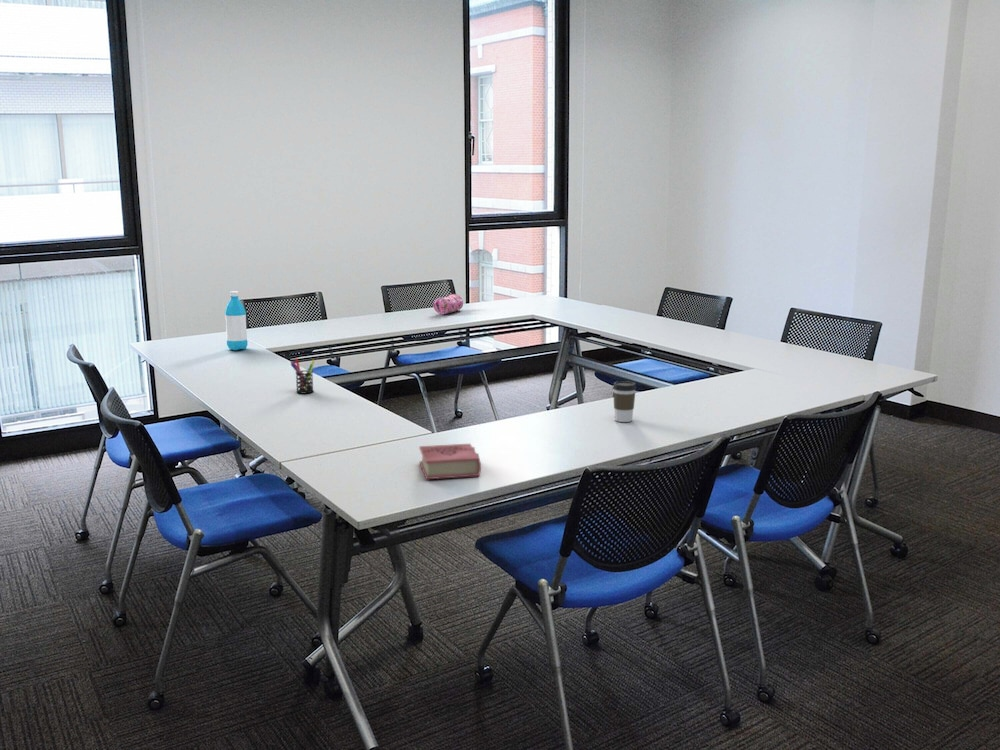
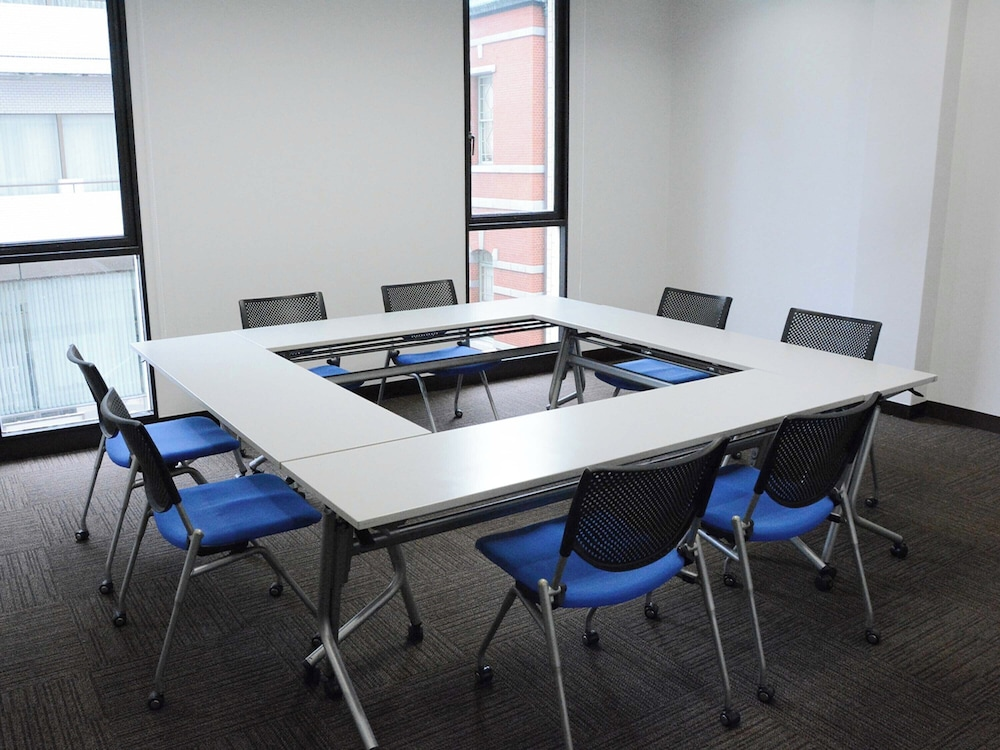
- water bottle (235, 320)
- pen holder (304, 374)
- pencil case (448, 304)
- book (450, 460)
- coffee cup (624, 401)
